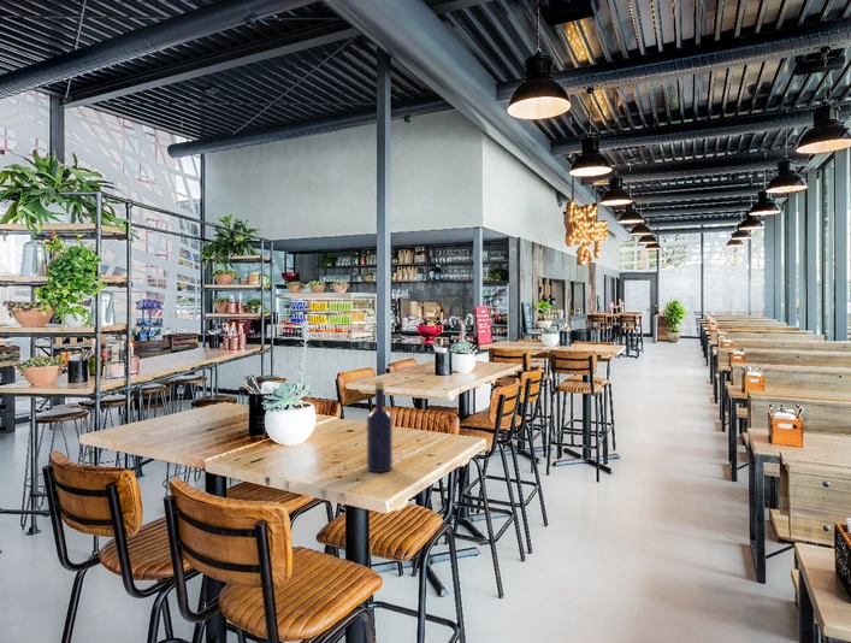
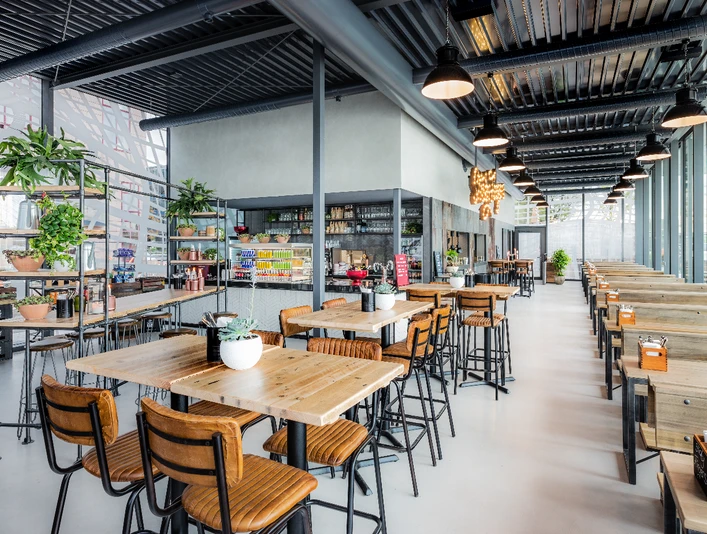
- bottle (379, 425)
